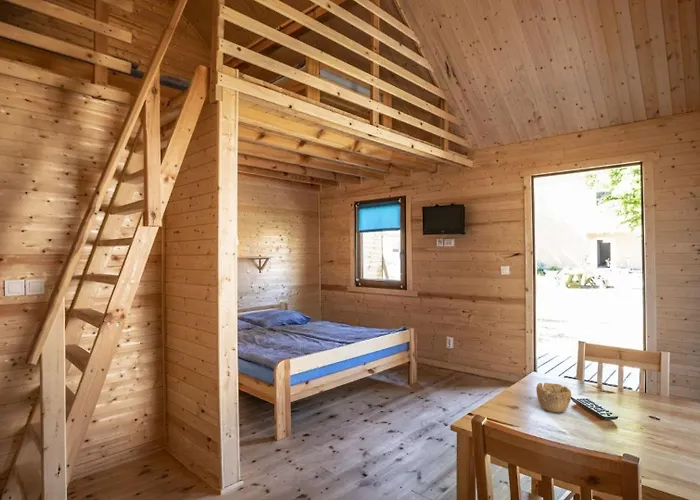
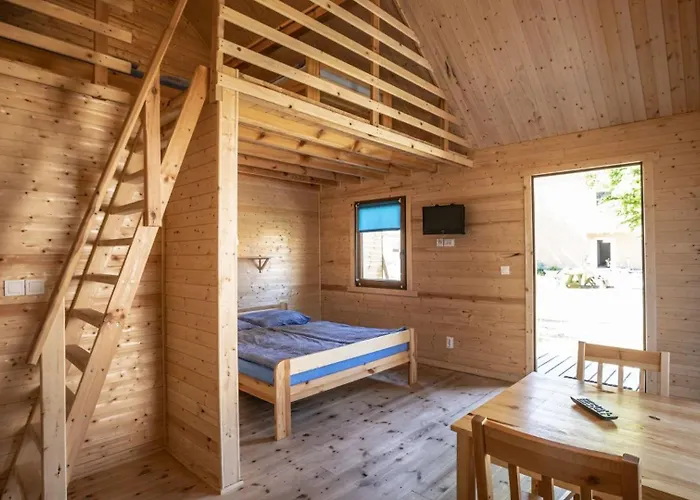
- bowl (553, 398)
